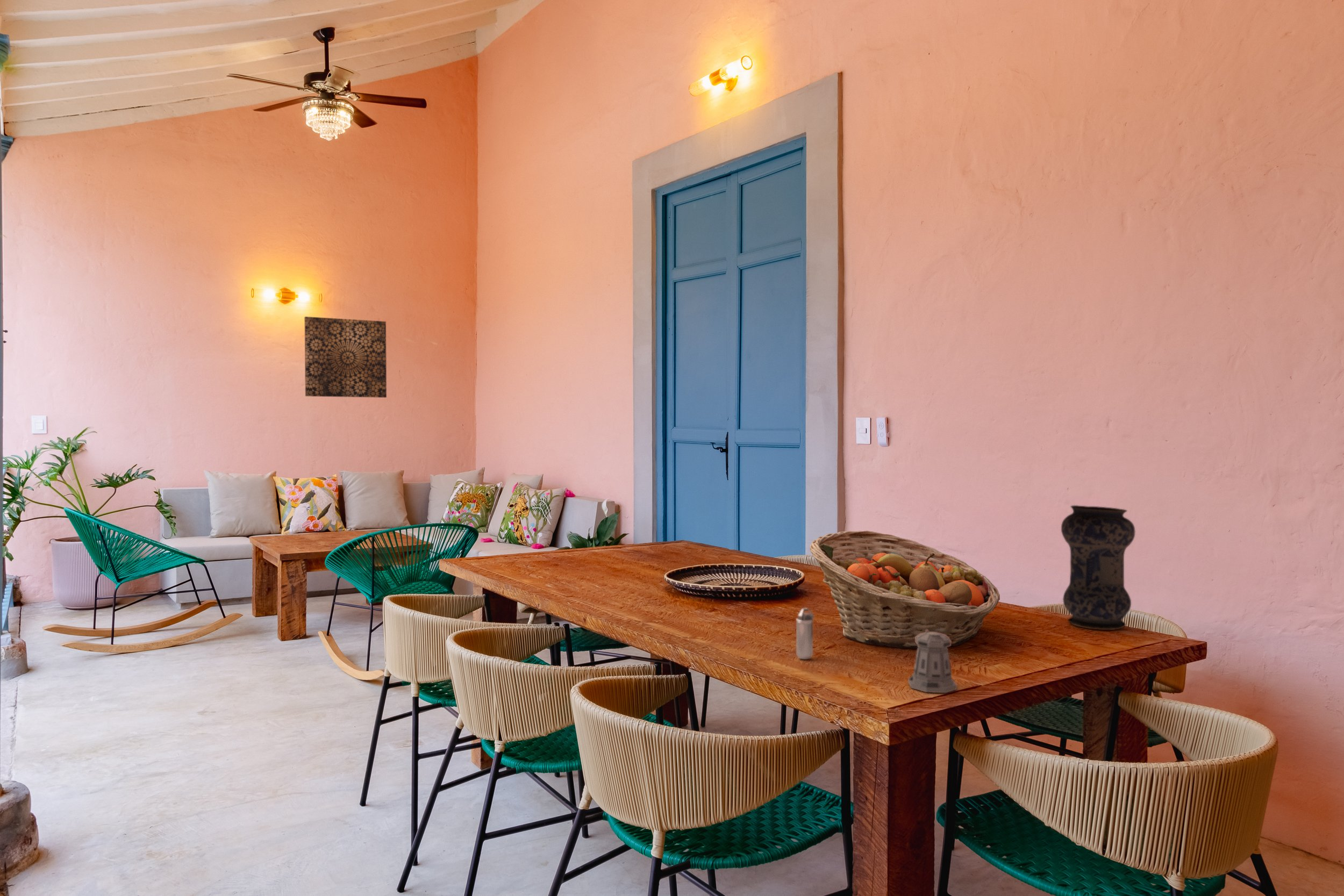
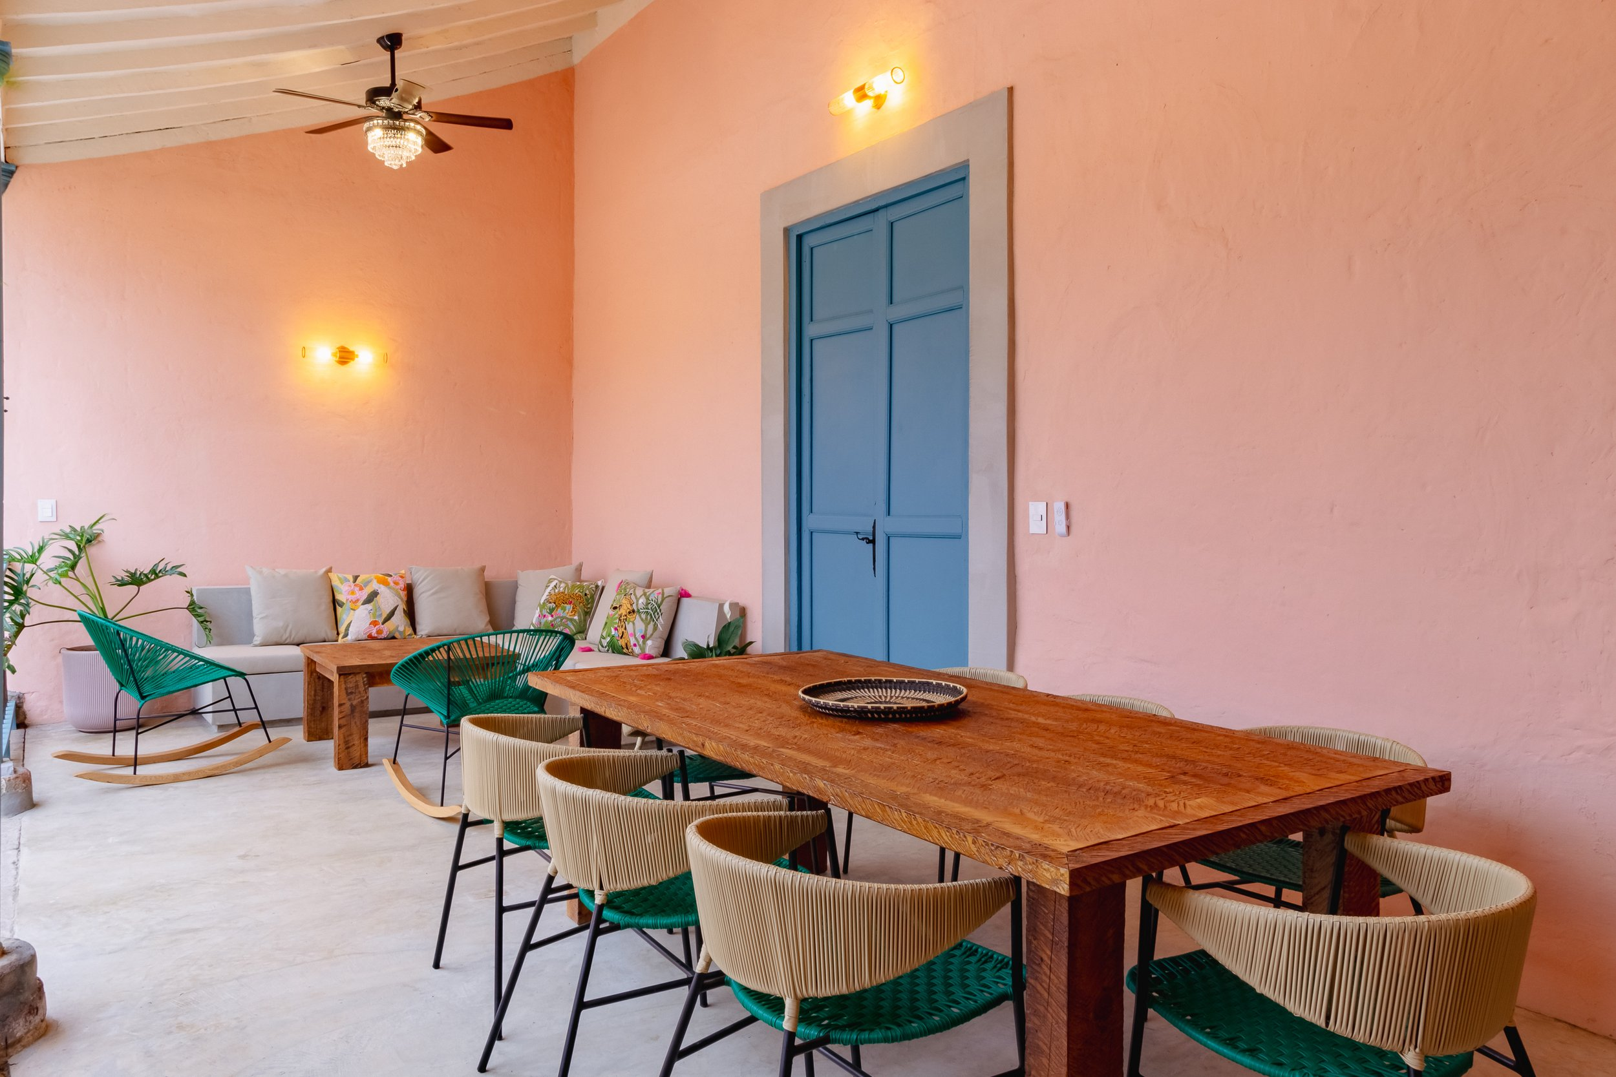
- pepper shaker (933, 657)
- vase (1097, 565)
- fruit basket (903, 585)
- shaker (804, 633)
- wall art (346, 358)
